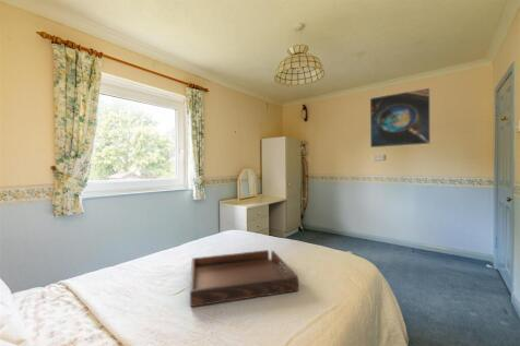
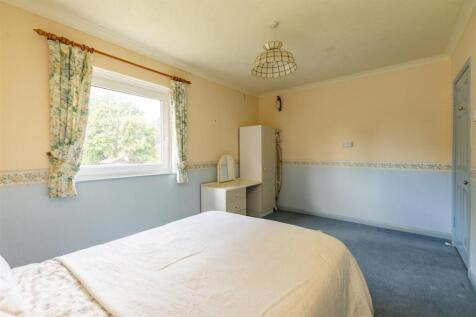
- serving tray (239, 272)
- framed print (398, 119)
